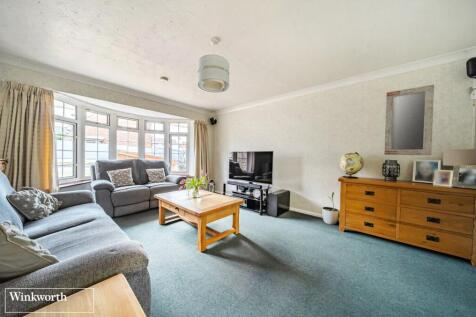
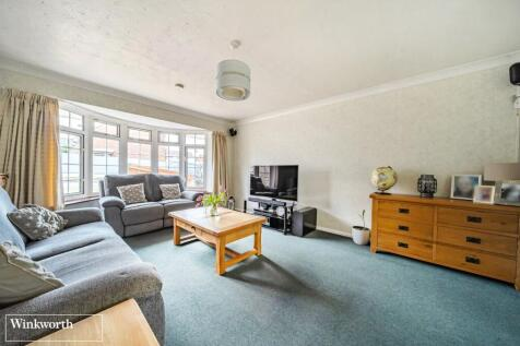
- home mirror (407, 122)
